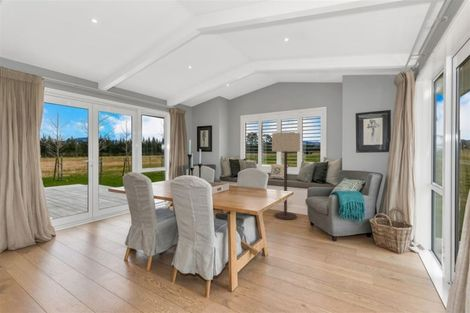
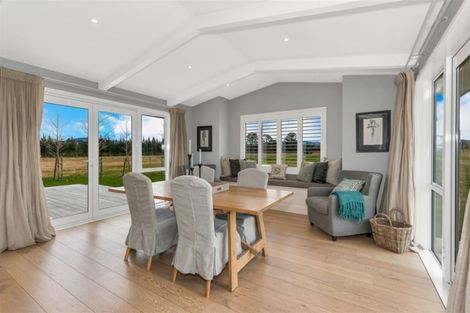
- floor lamp (285, 175)
